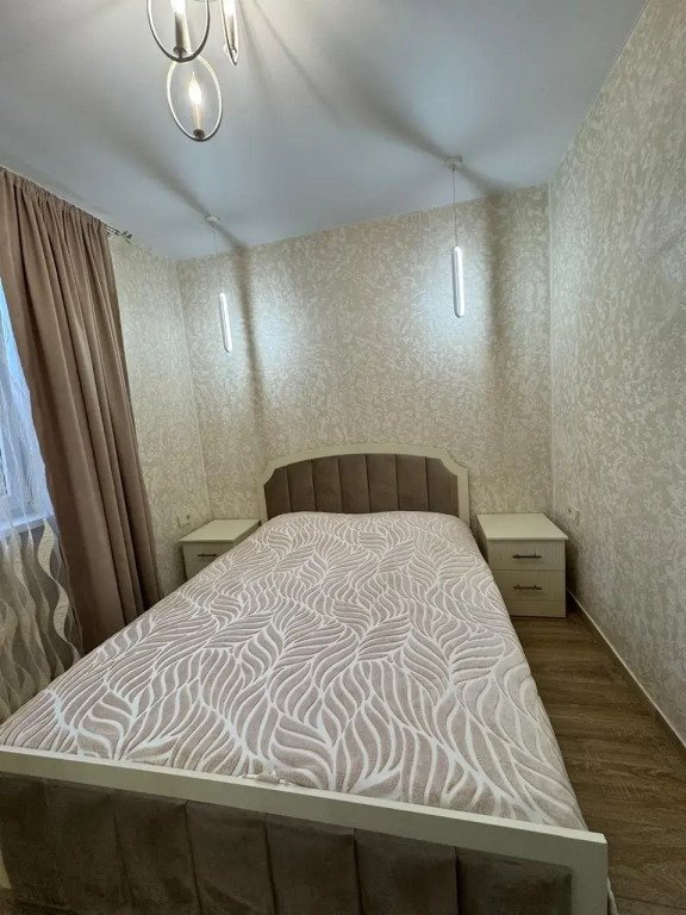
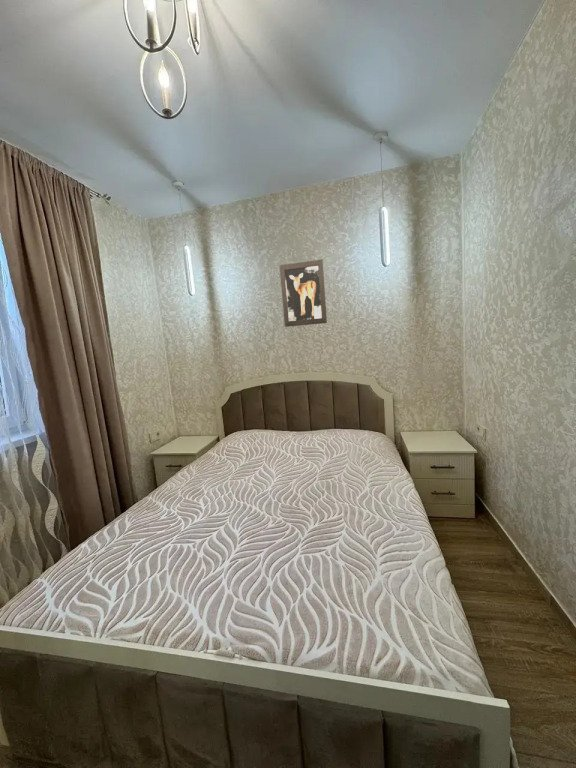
+ wall art (303, 294)
